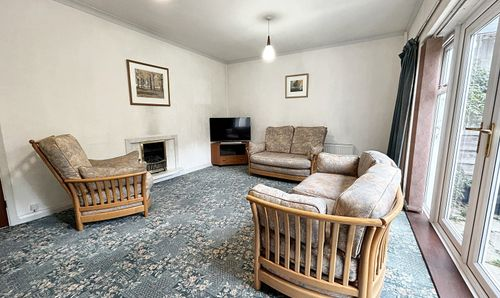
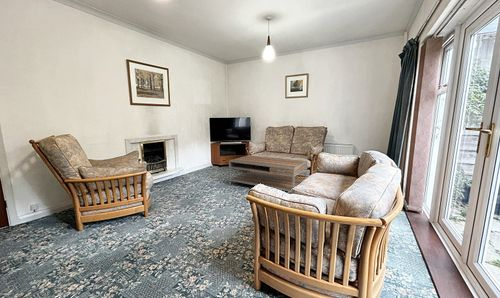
+ coffee table (267, 172)
